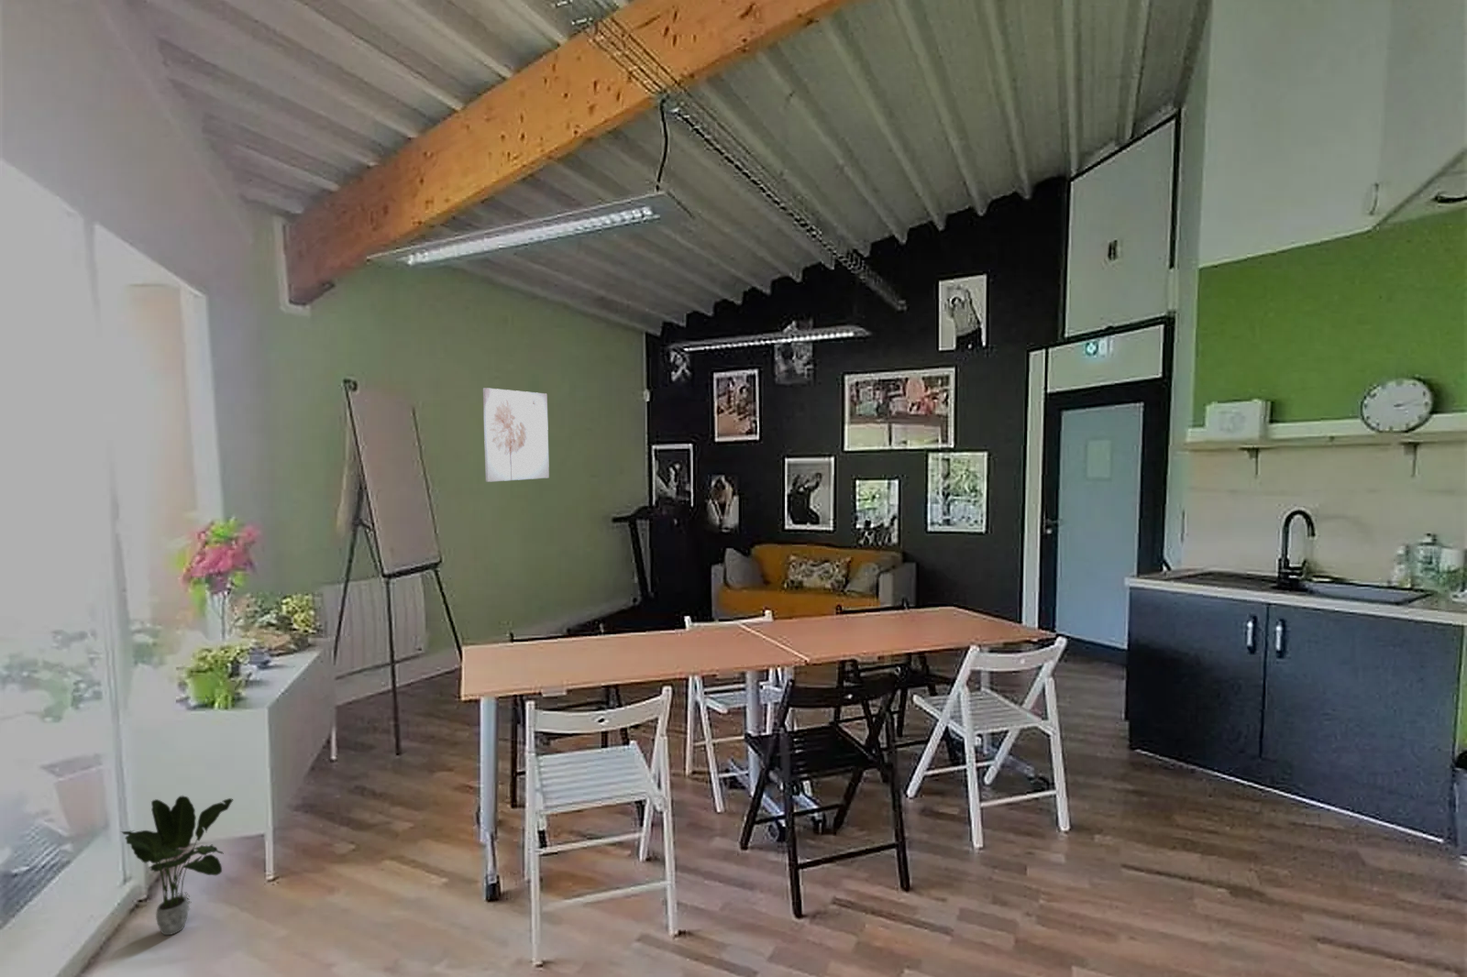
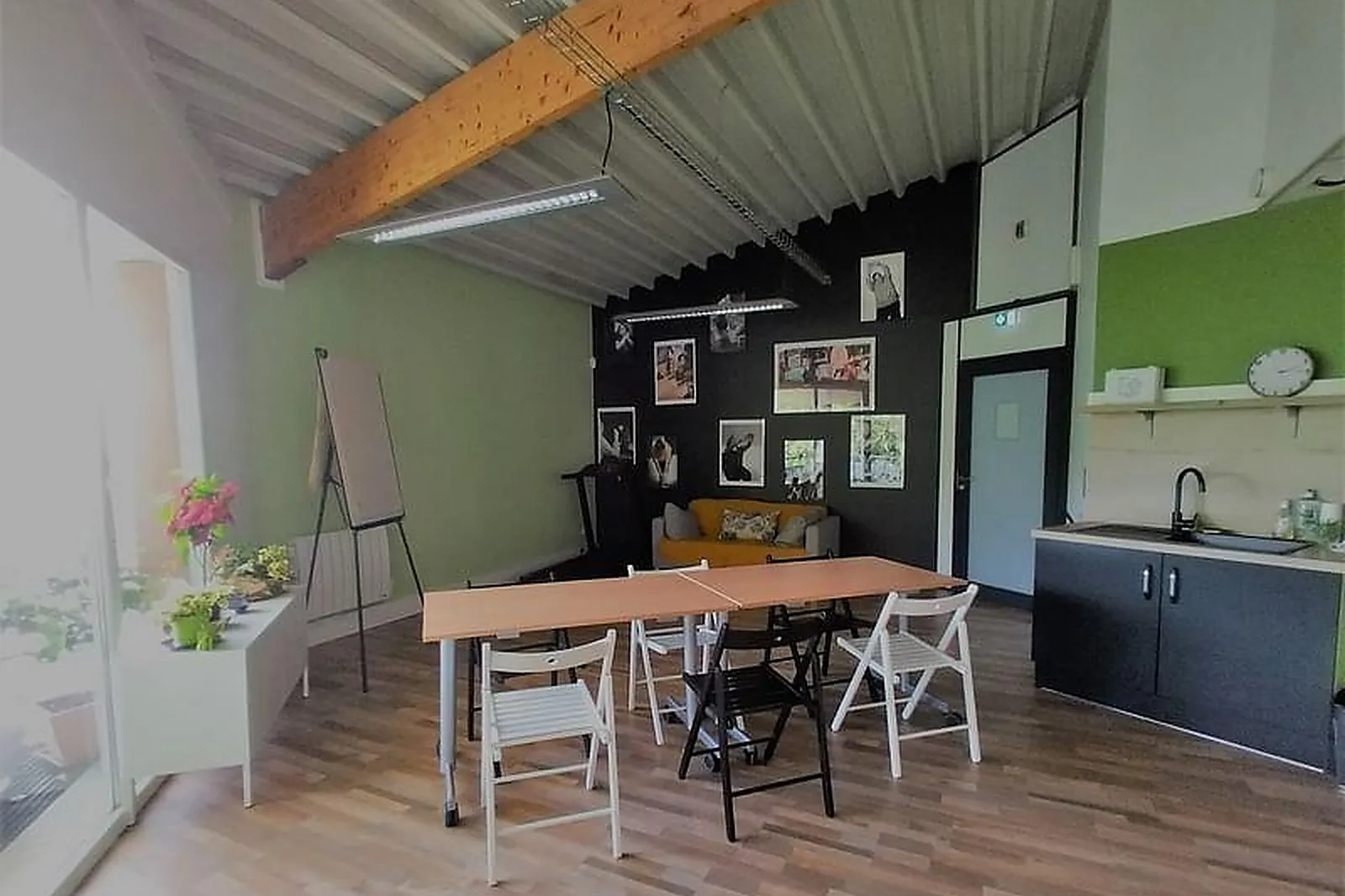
- potted plant (180, 860)
- wall art (517, 435)
